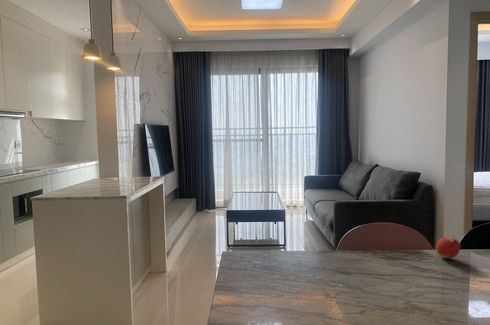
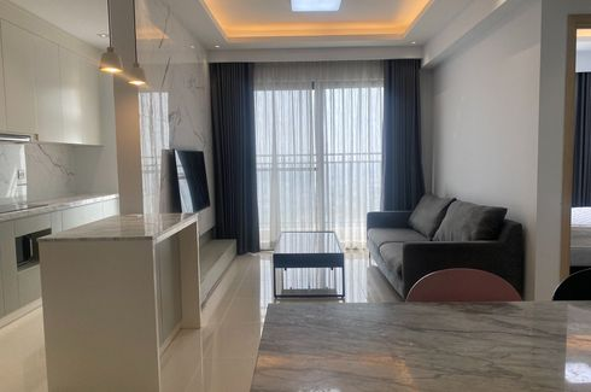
- fruit (447, 246)
